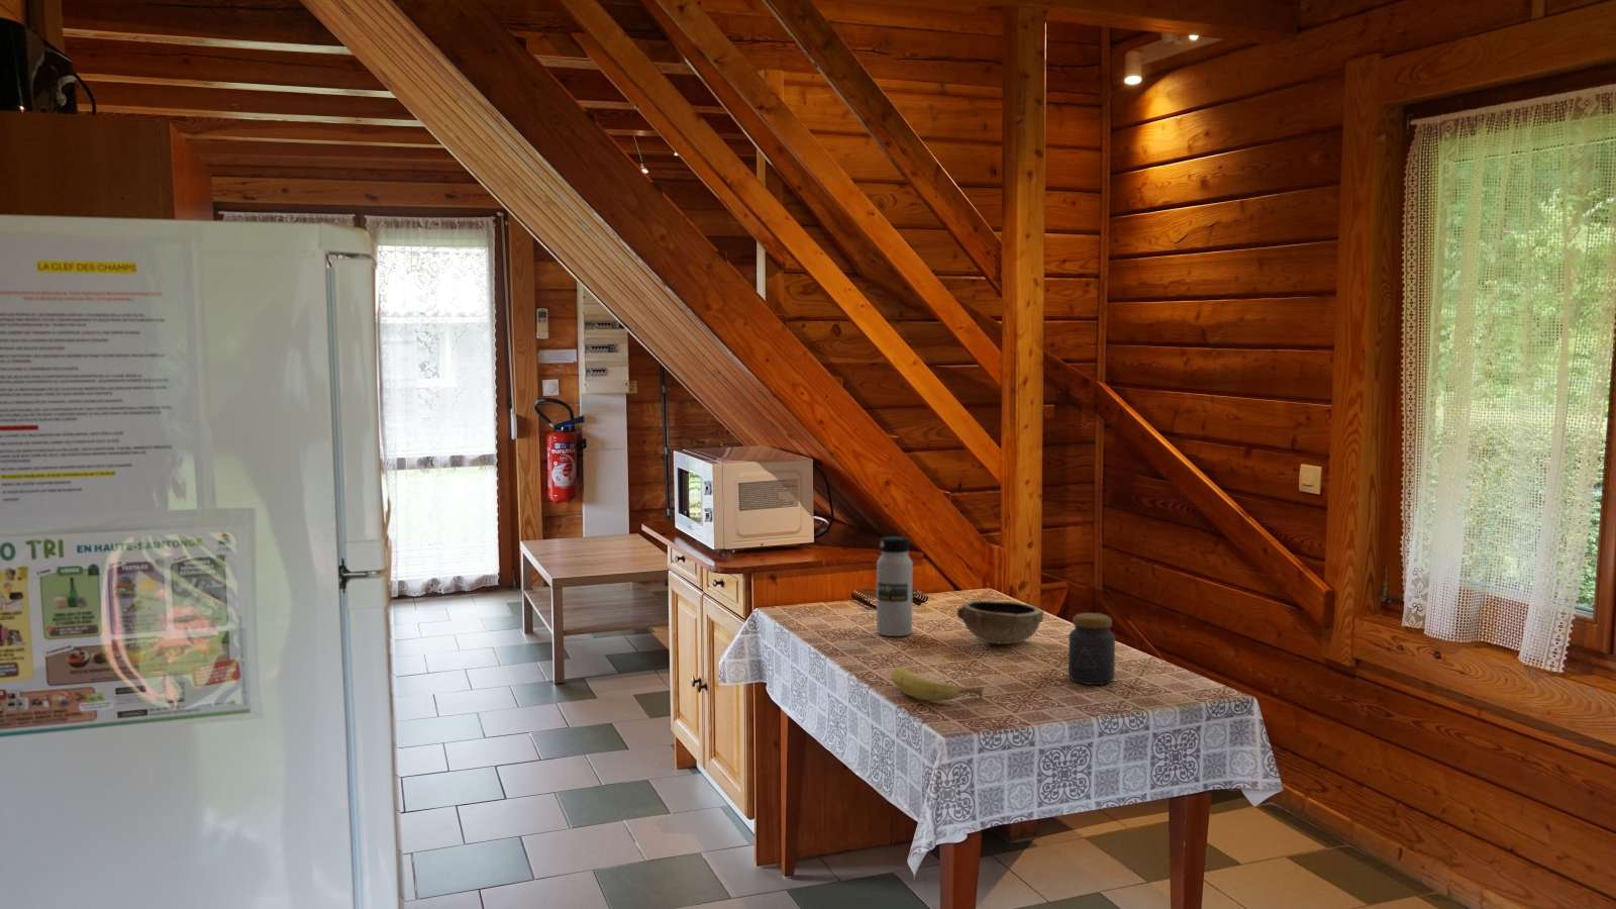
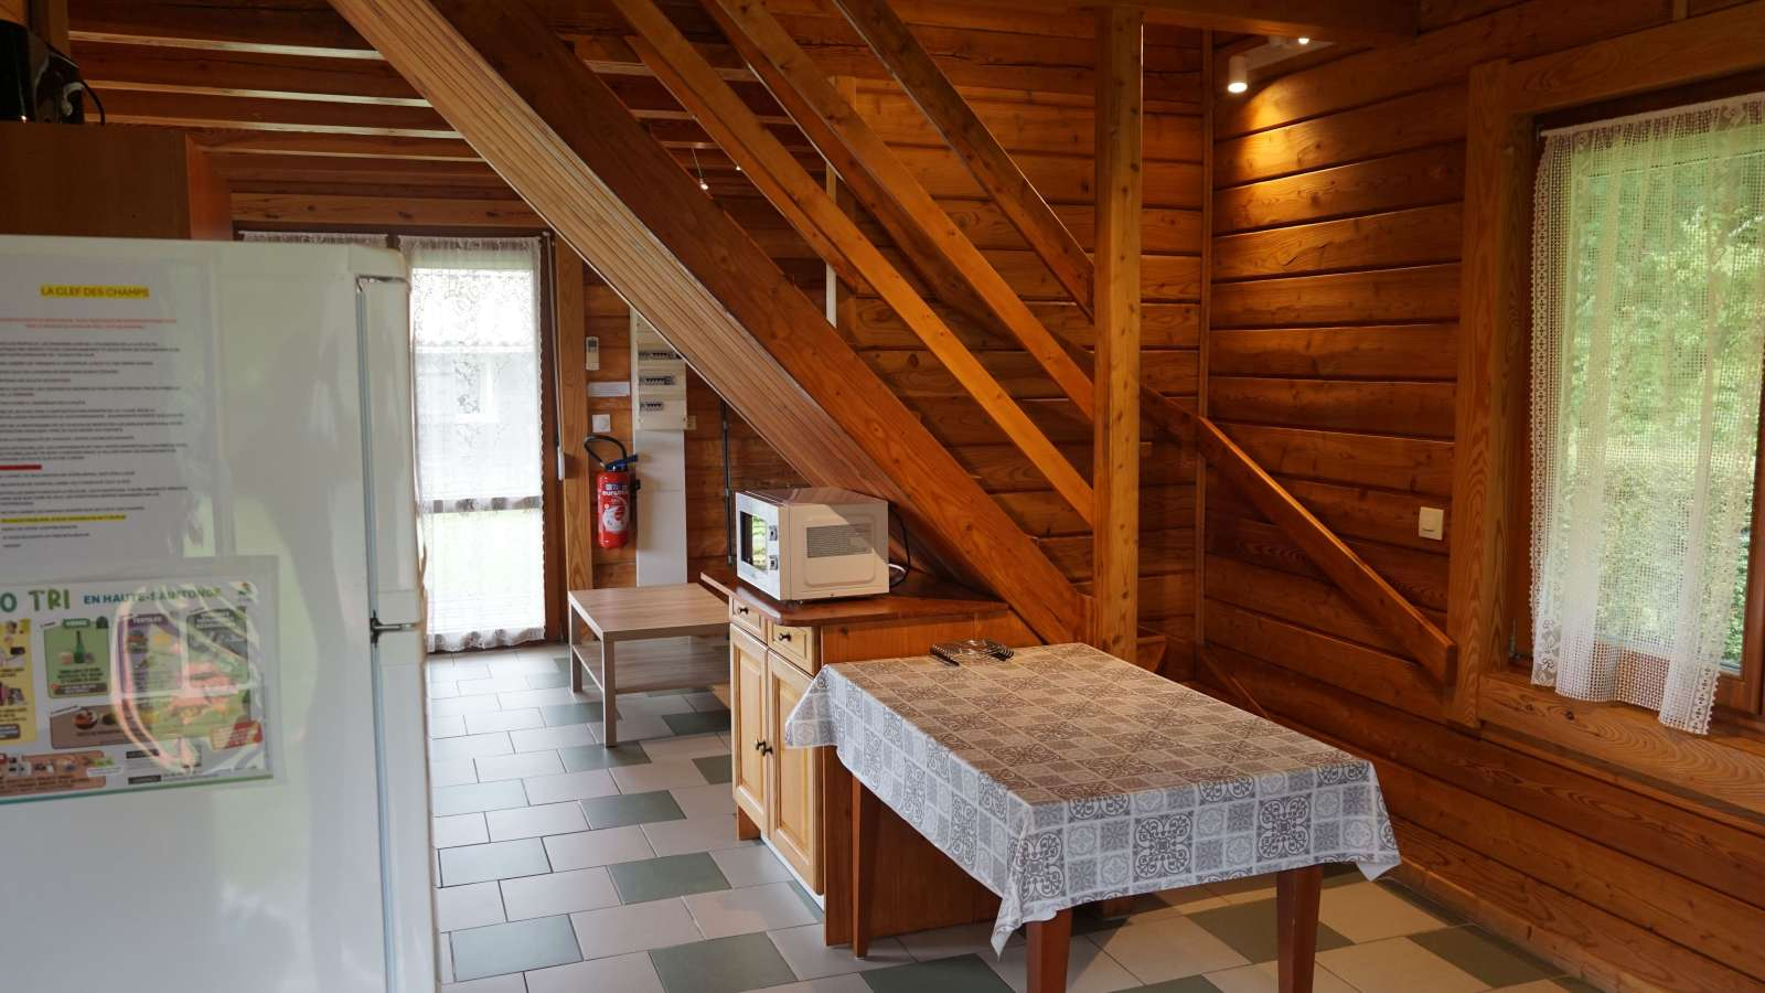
- water bottle (893, 585)
- jar (1092, 647)
- bowl (1002, 623)
- fruit (937, 683)
